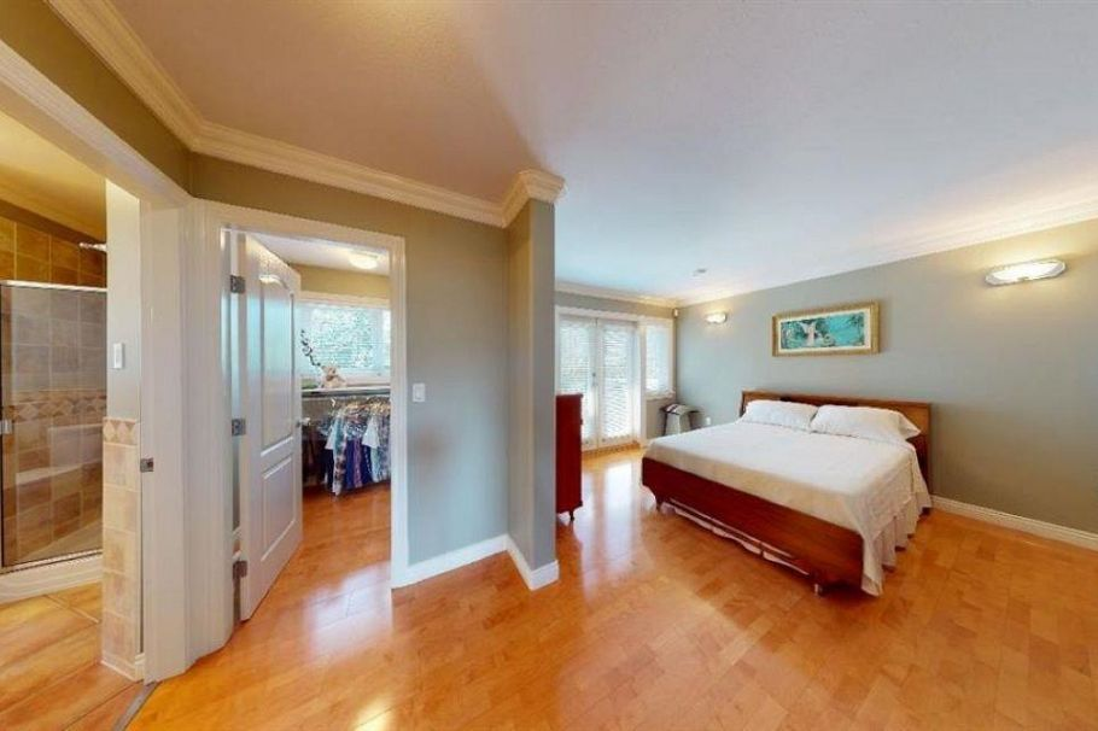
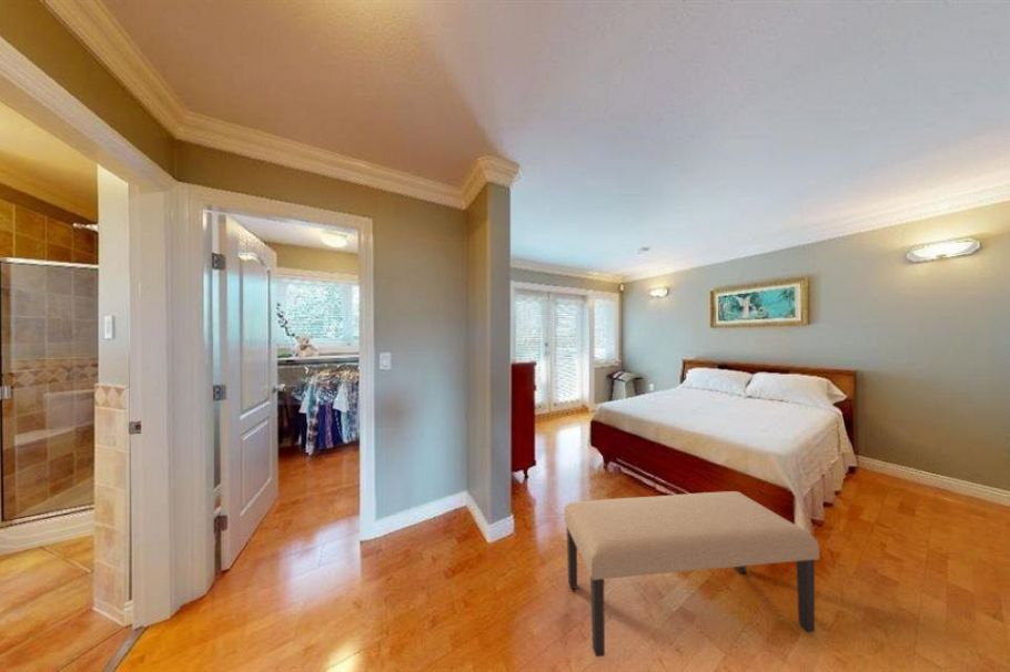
+ bench (678, 559)
